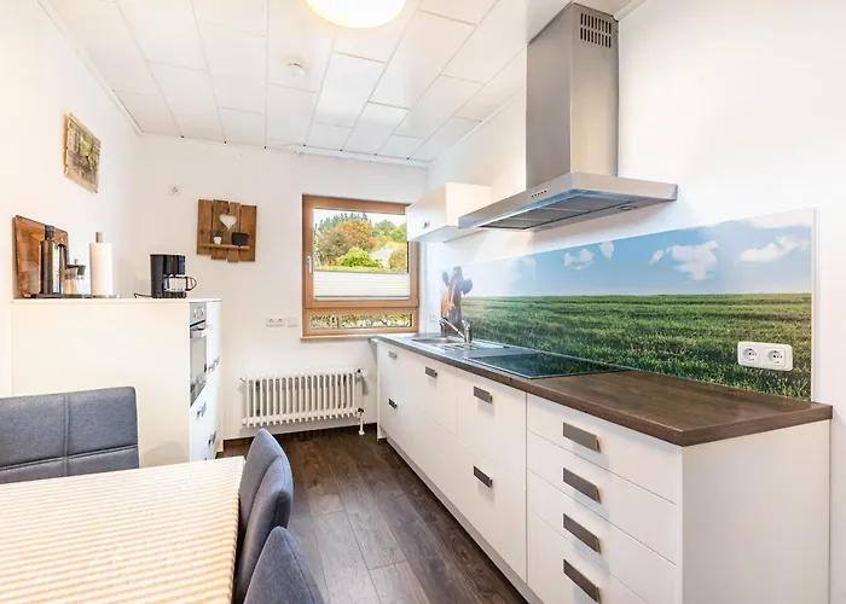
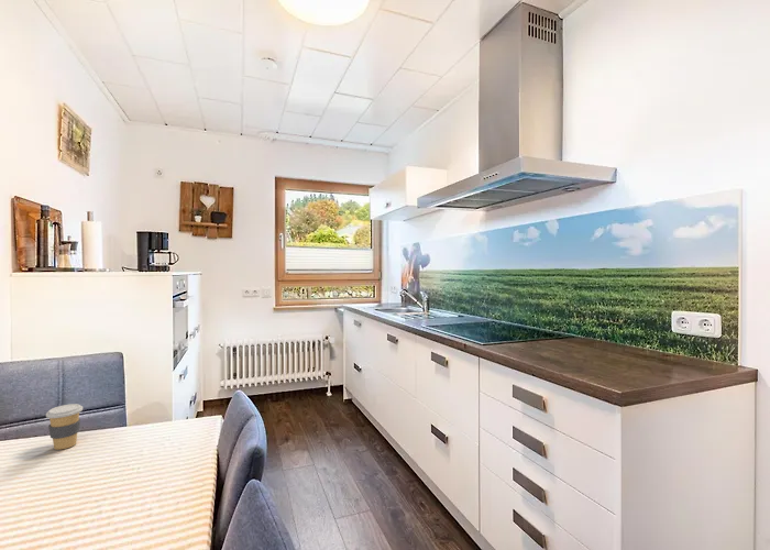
+ coffee cup (65, 427)
